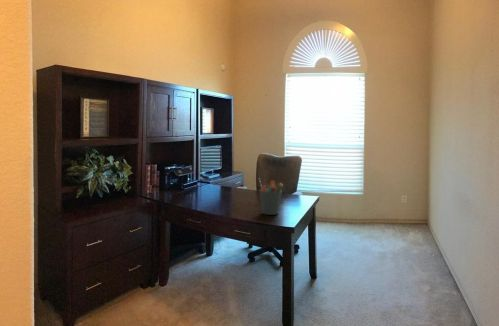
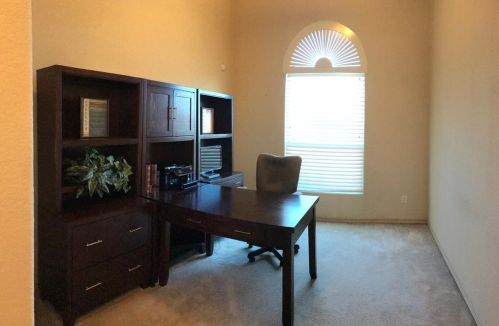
- pen holder (270, 195)
